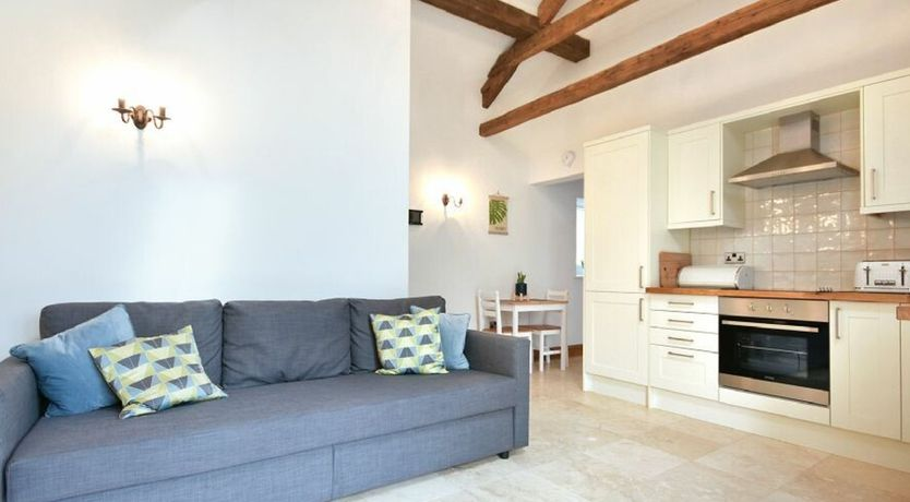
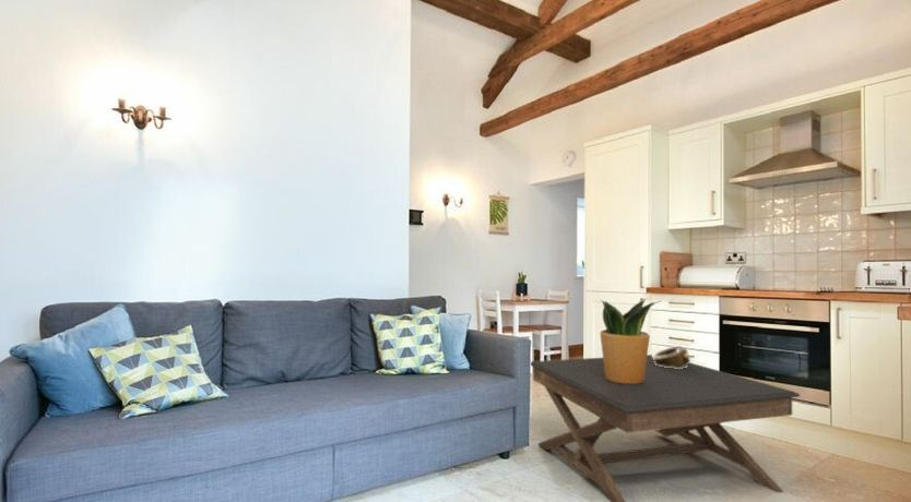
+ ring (671, 355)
+ potted plant (626, 337)
+ coffee table (647, 420)
